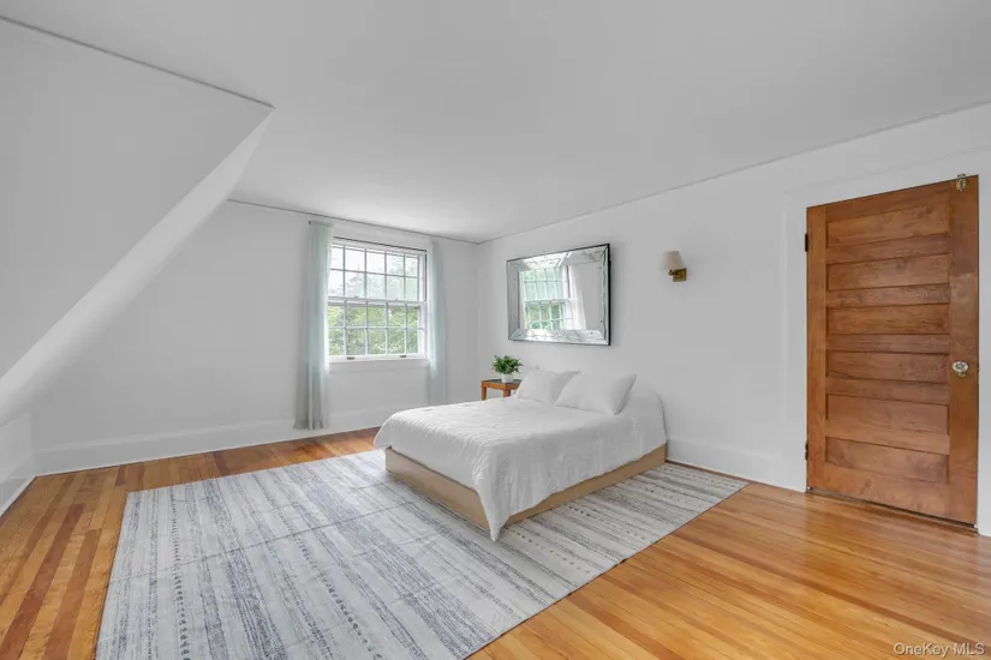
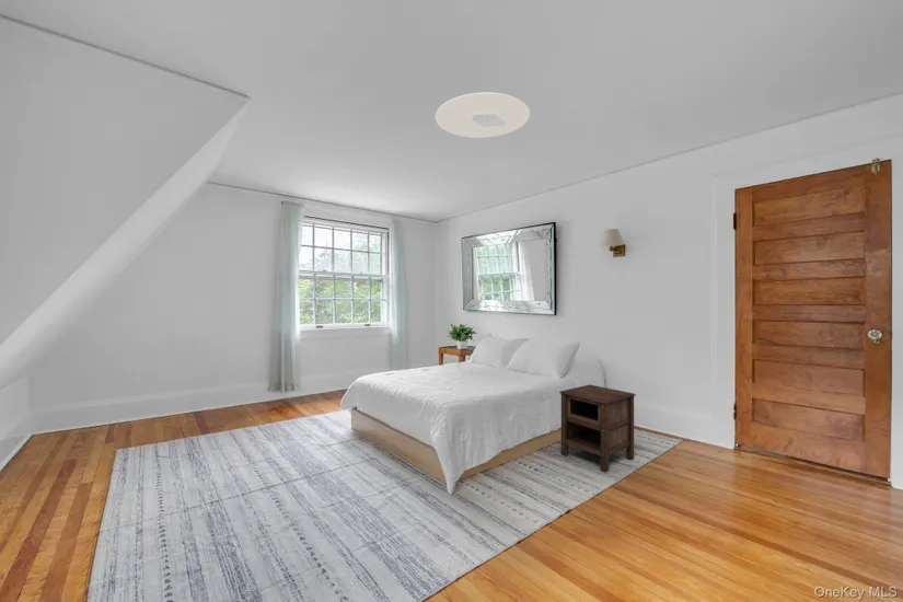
+ nightstand (597, 424)
+ ceiling light (482, 113)
